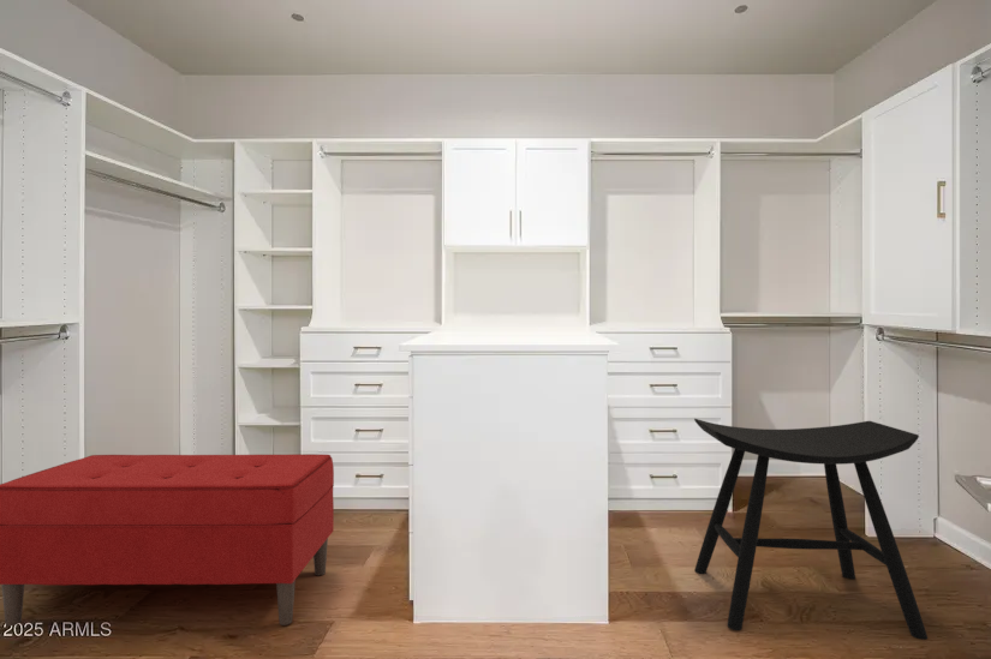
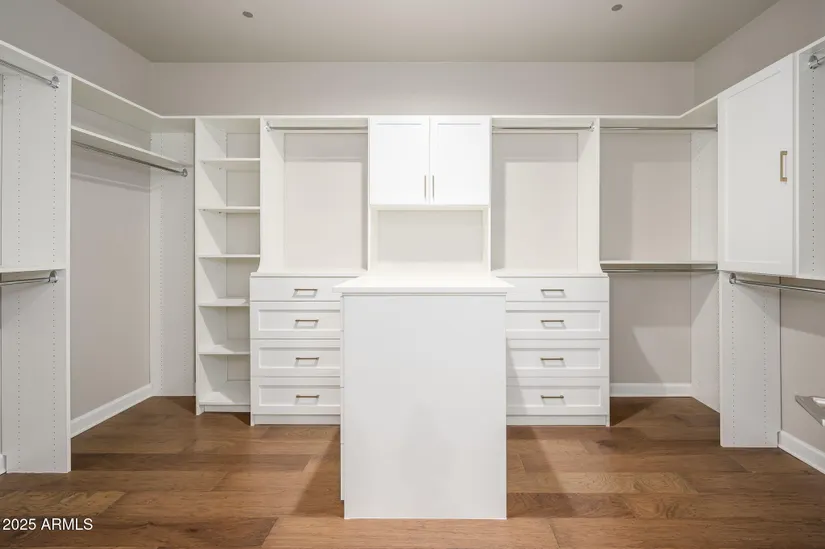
- stool (796, 539)
- bench (180, 532)
